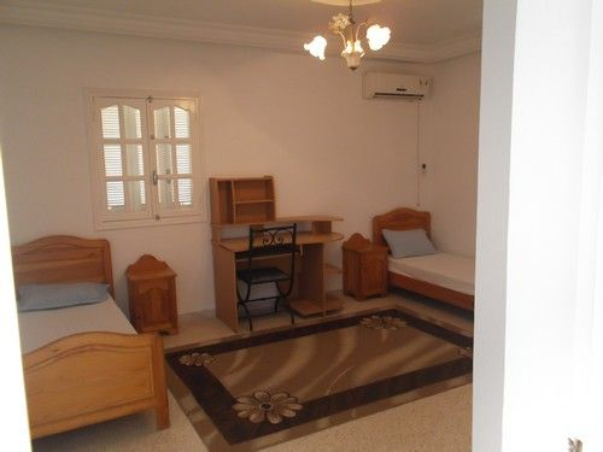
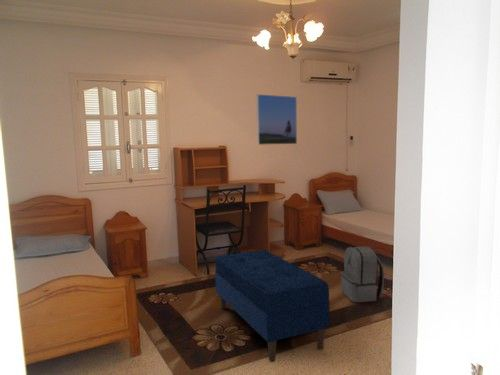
+ backpack (362, 271)
+ bench (266, 297)
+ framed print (277, 120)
